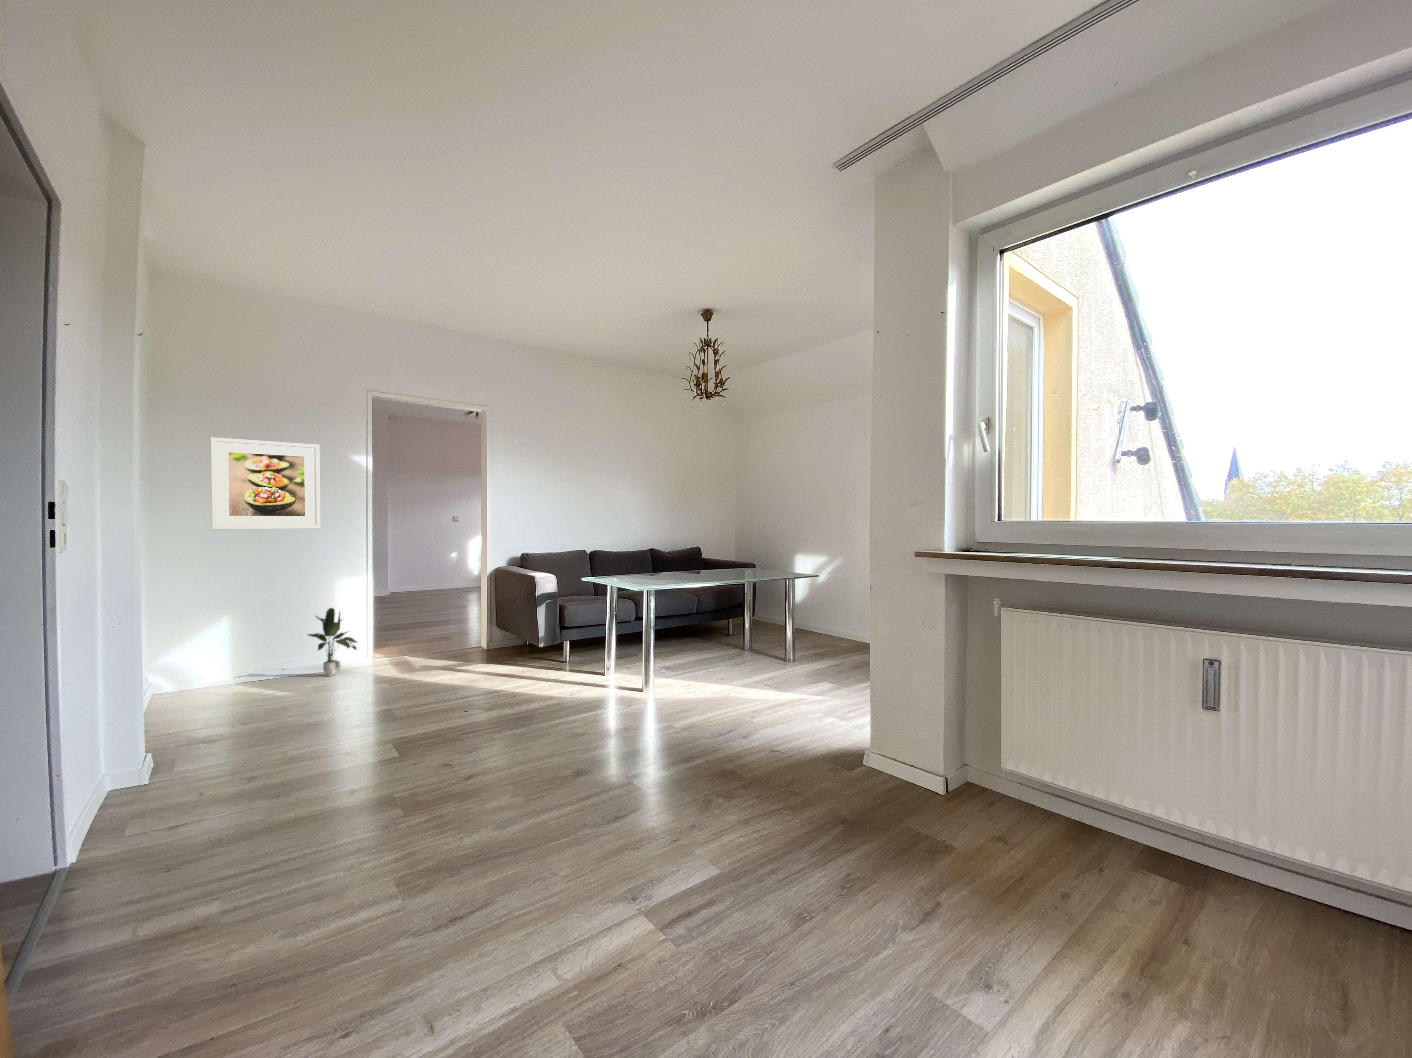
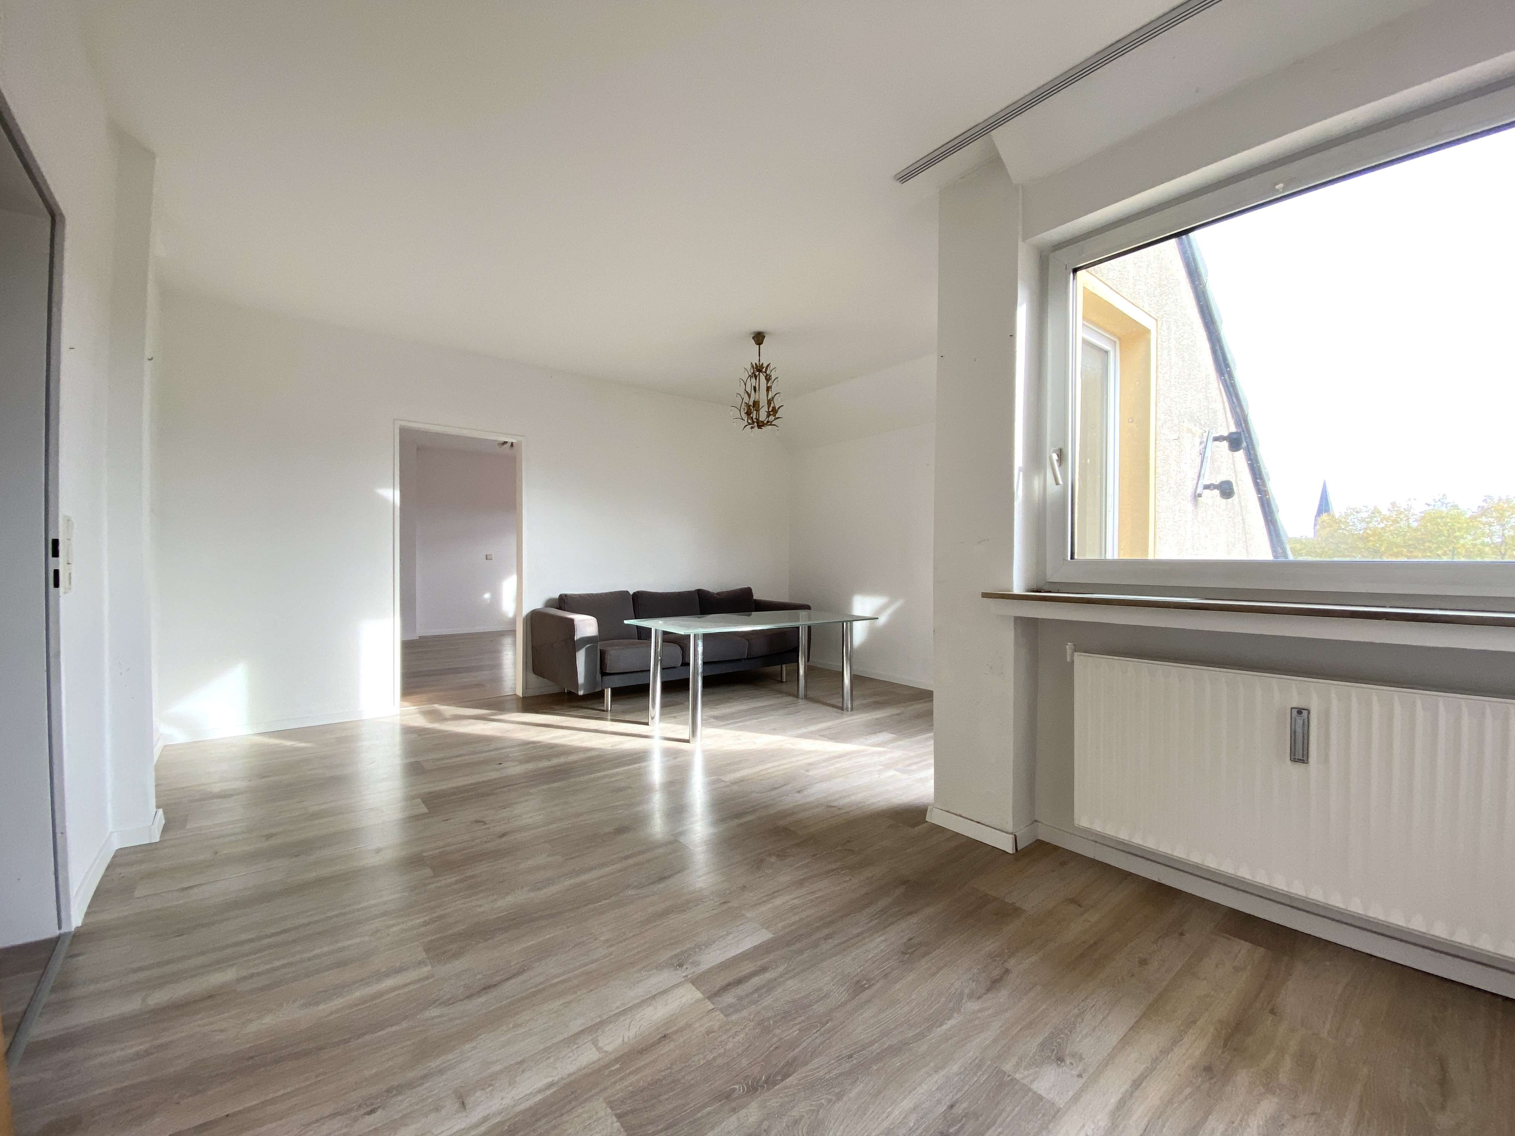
- potted plant (334, 642)
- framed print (268, 485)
